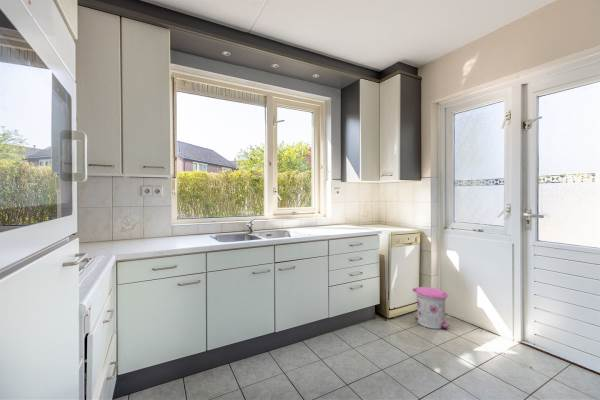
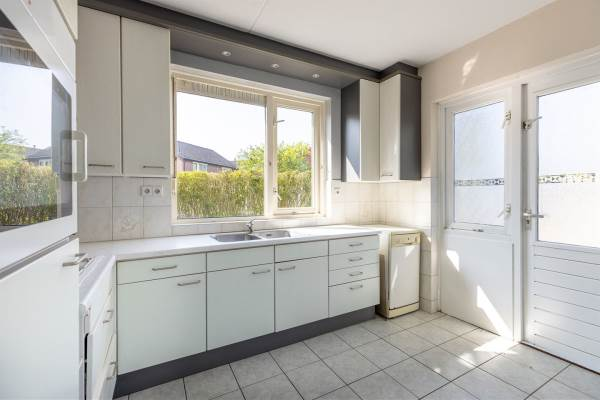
- trash can (430, 306)
